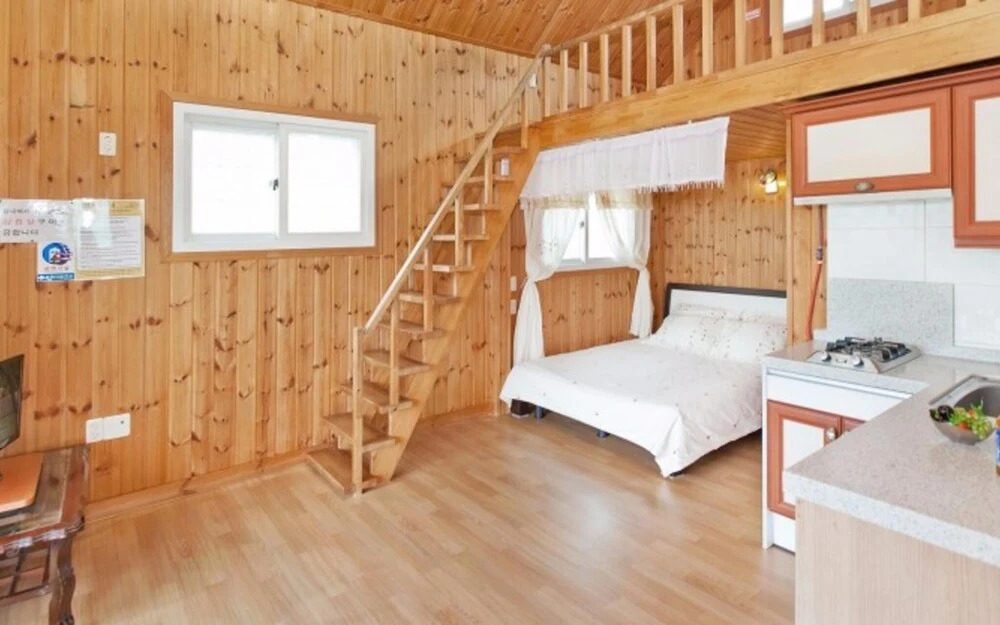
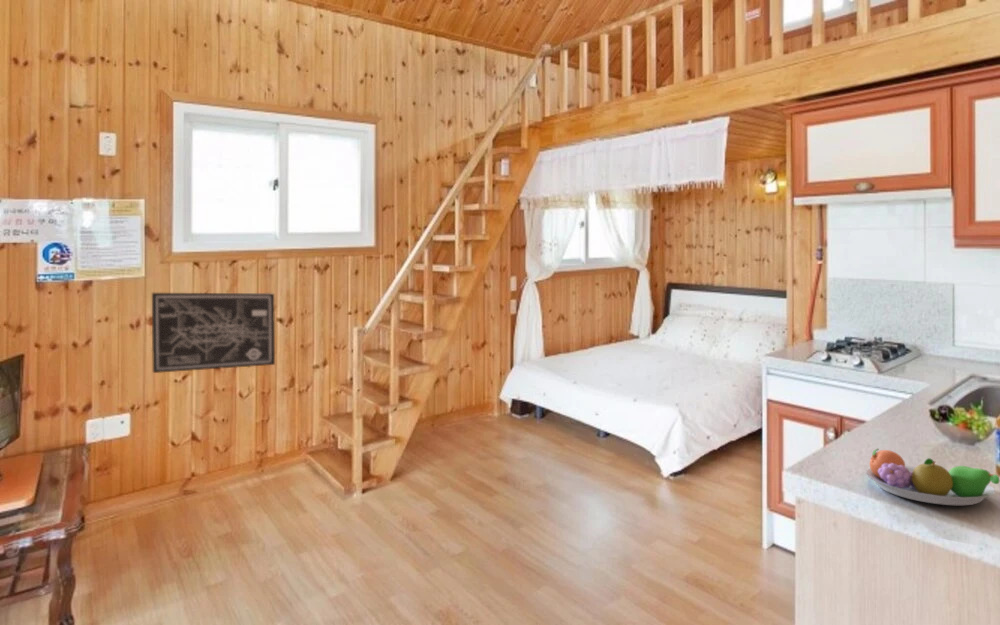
+ fruit bowl (930, 471)
+ wall art (216, 330)
